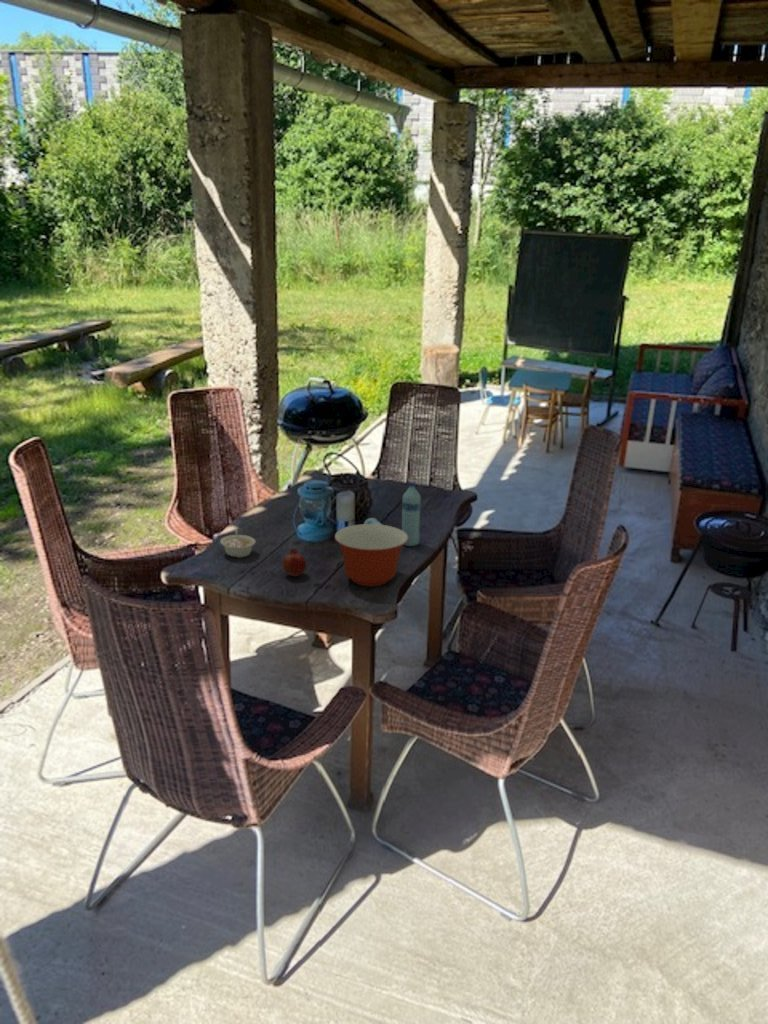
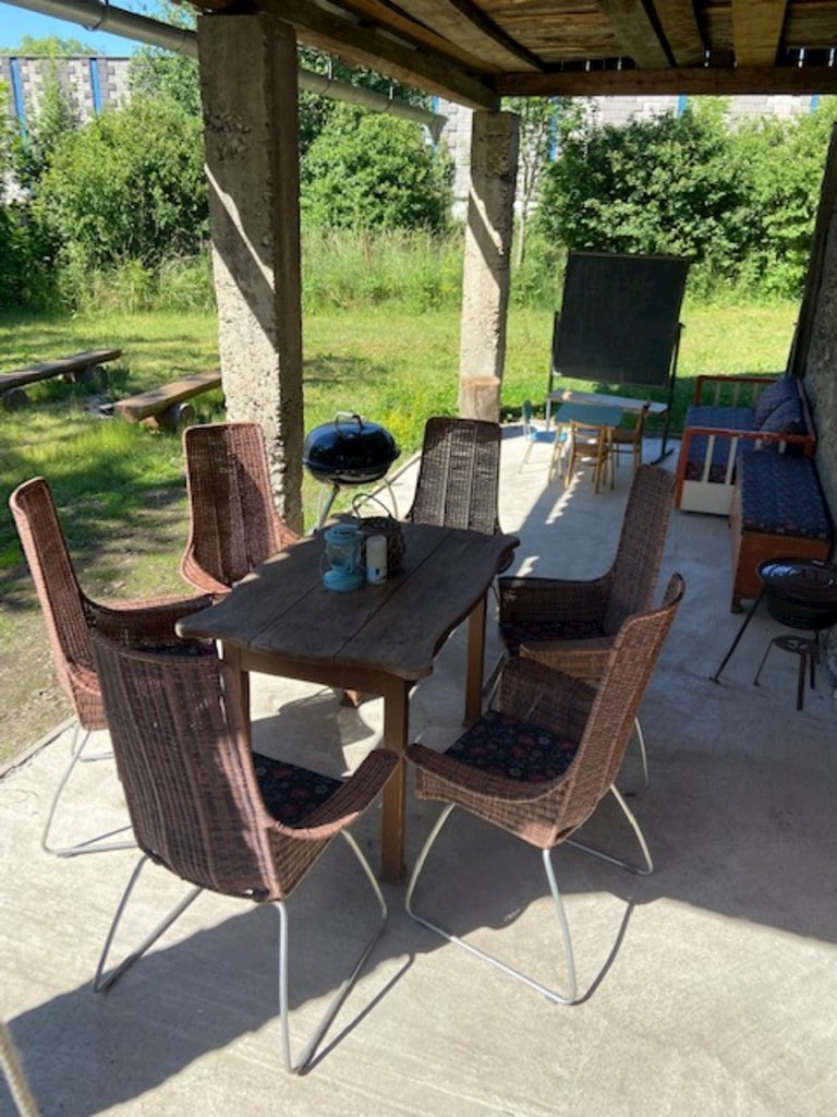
- water bottle (378, 521)
- fruit (294, 562)
- legume (237, 545)
- mixing bowl (370, 557)
